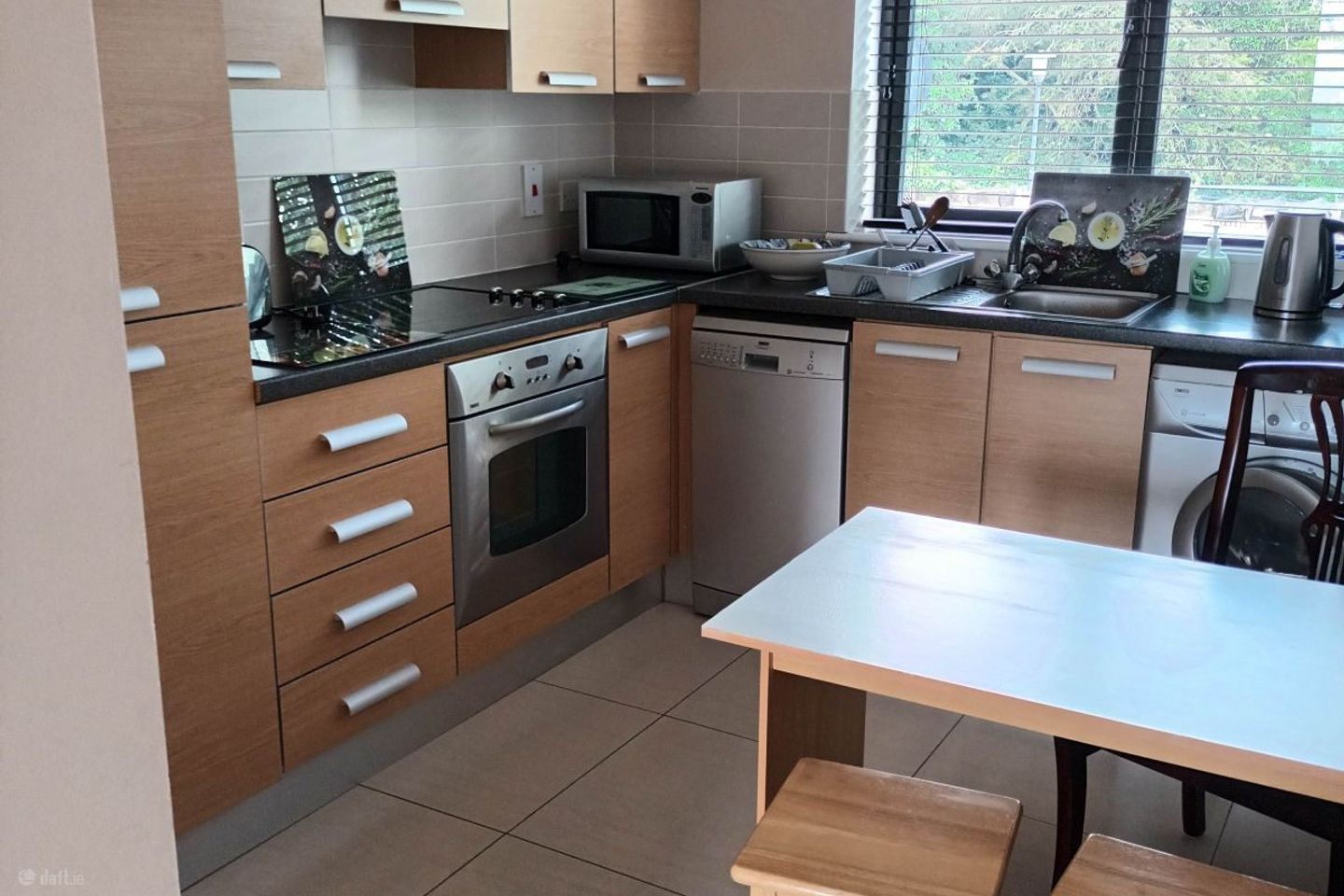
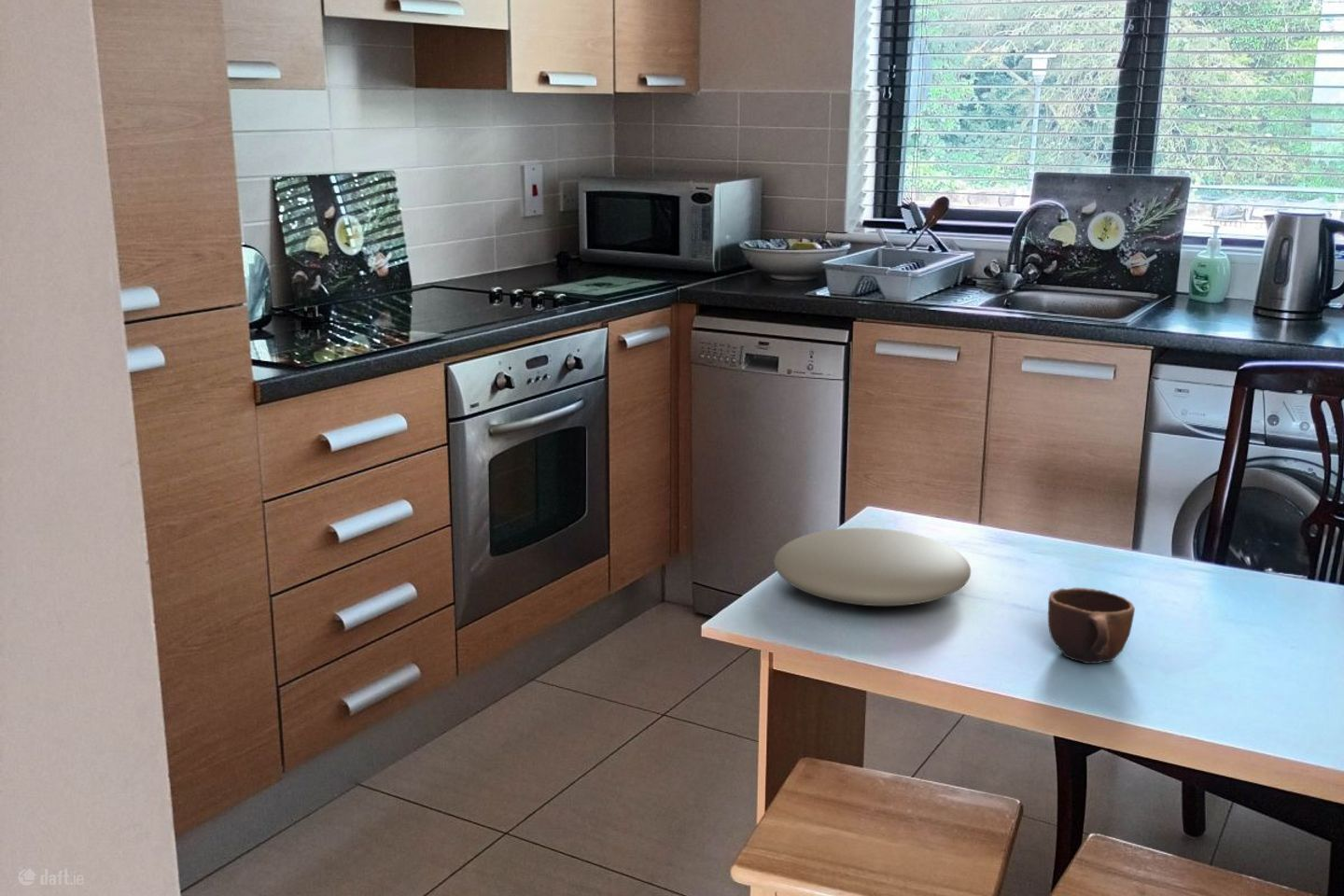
+ mug (1096, 629)
+ plate (871, 557)
